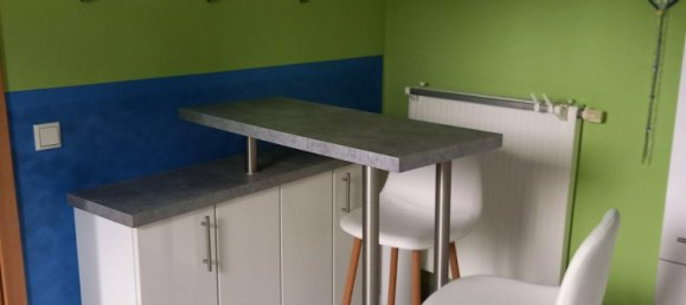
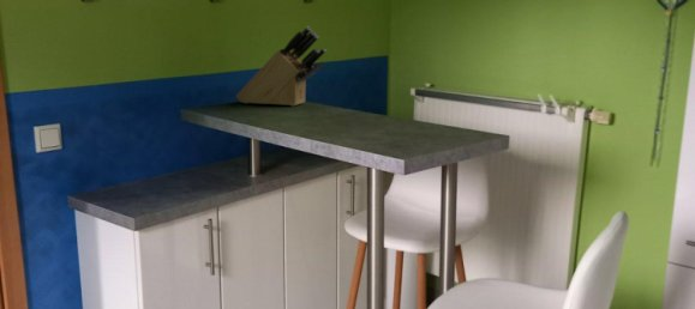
+ knife block (281, 65)
